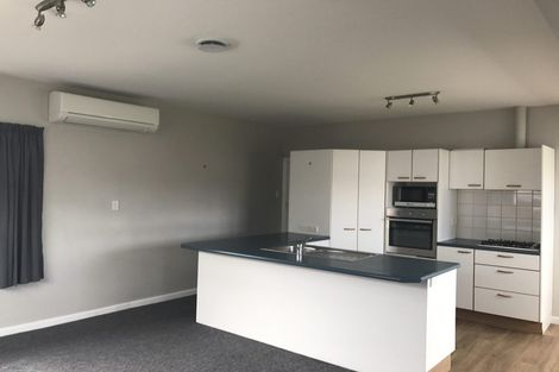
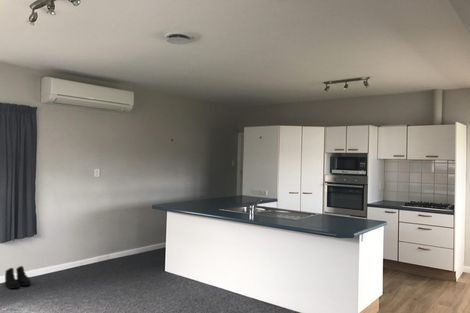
+ boots (17, 276)
